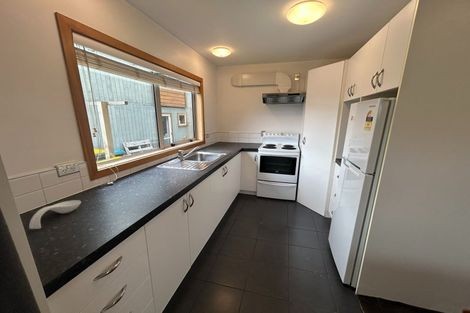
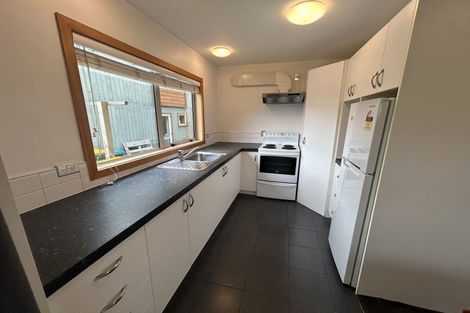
- spoon rest (57, 209)
